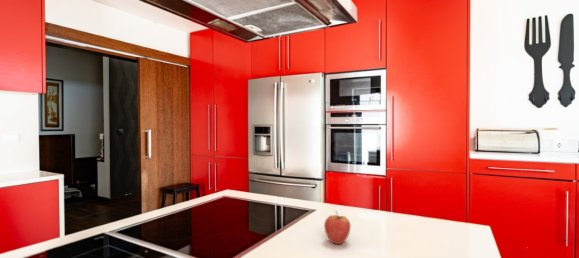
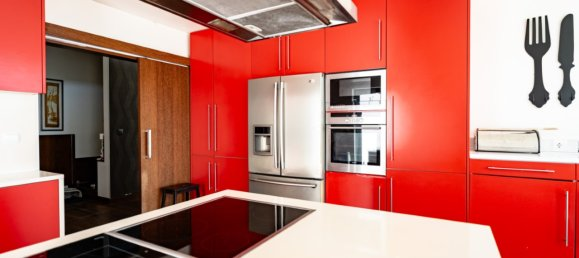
- fruit (337, 226)
